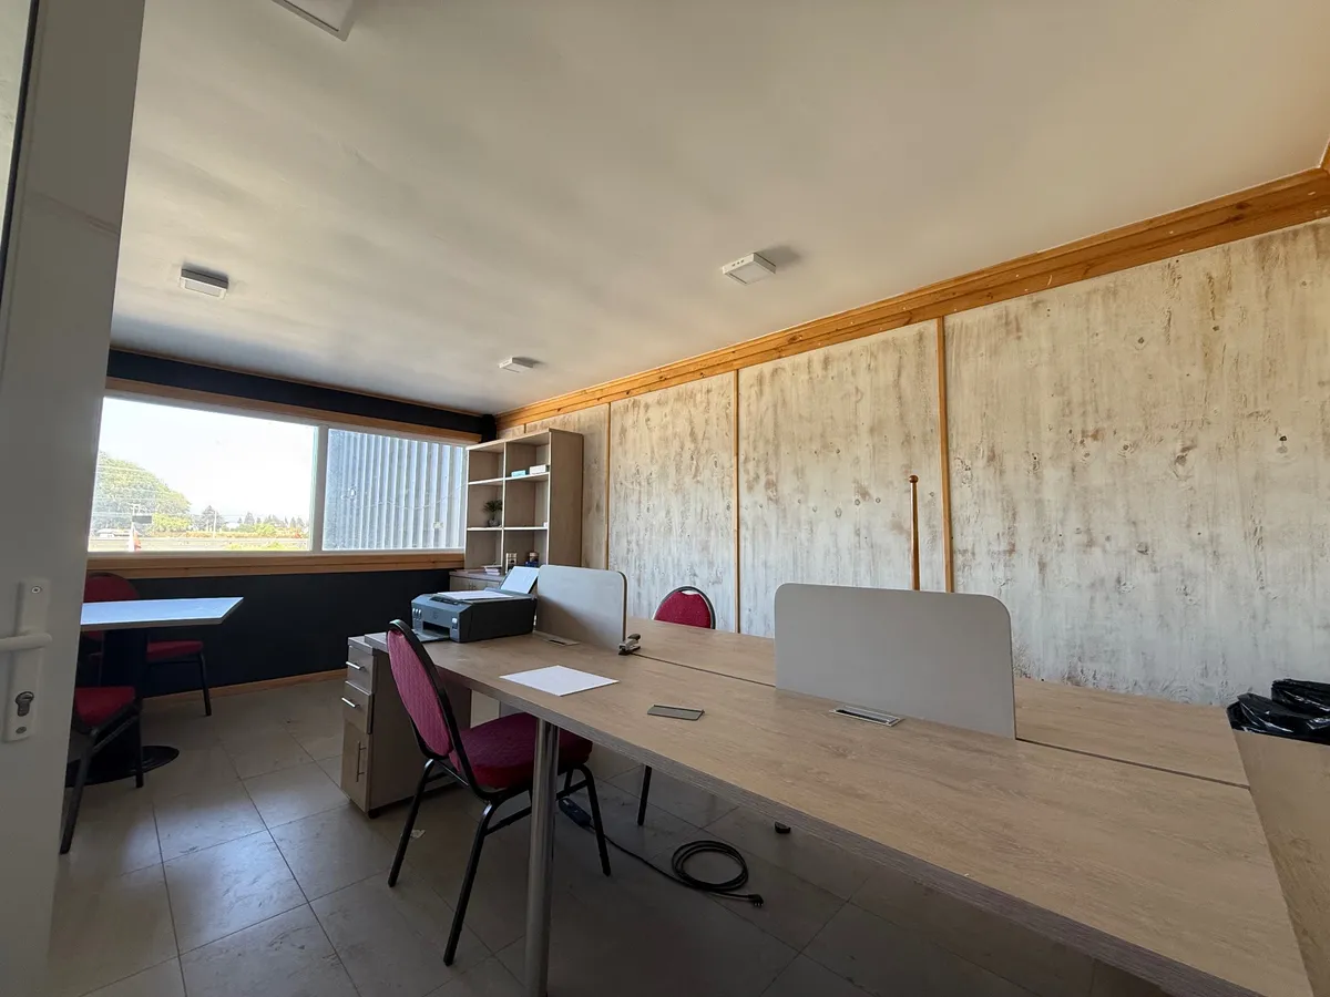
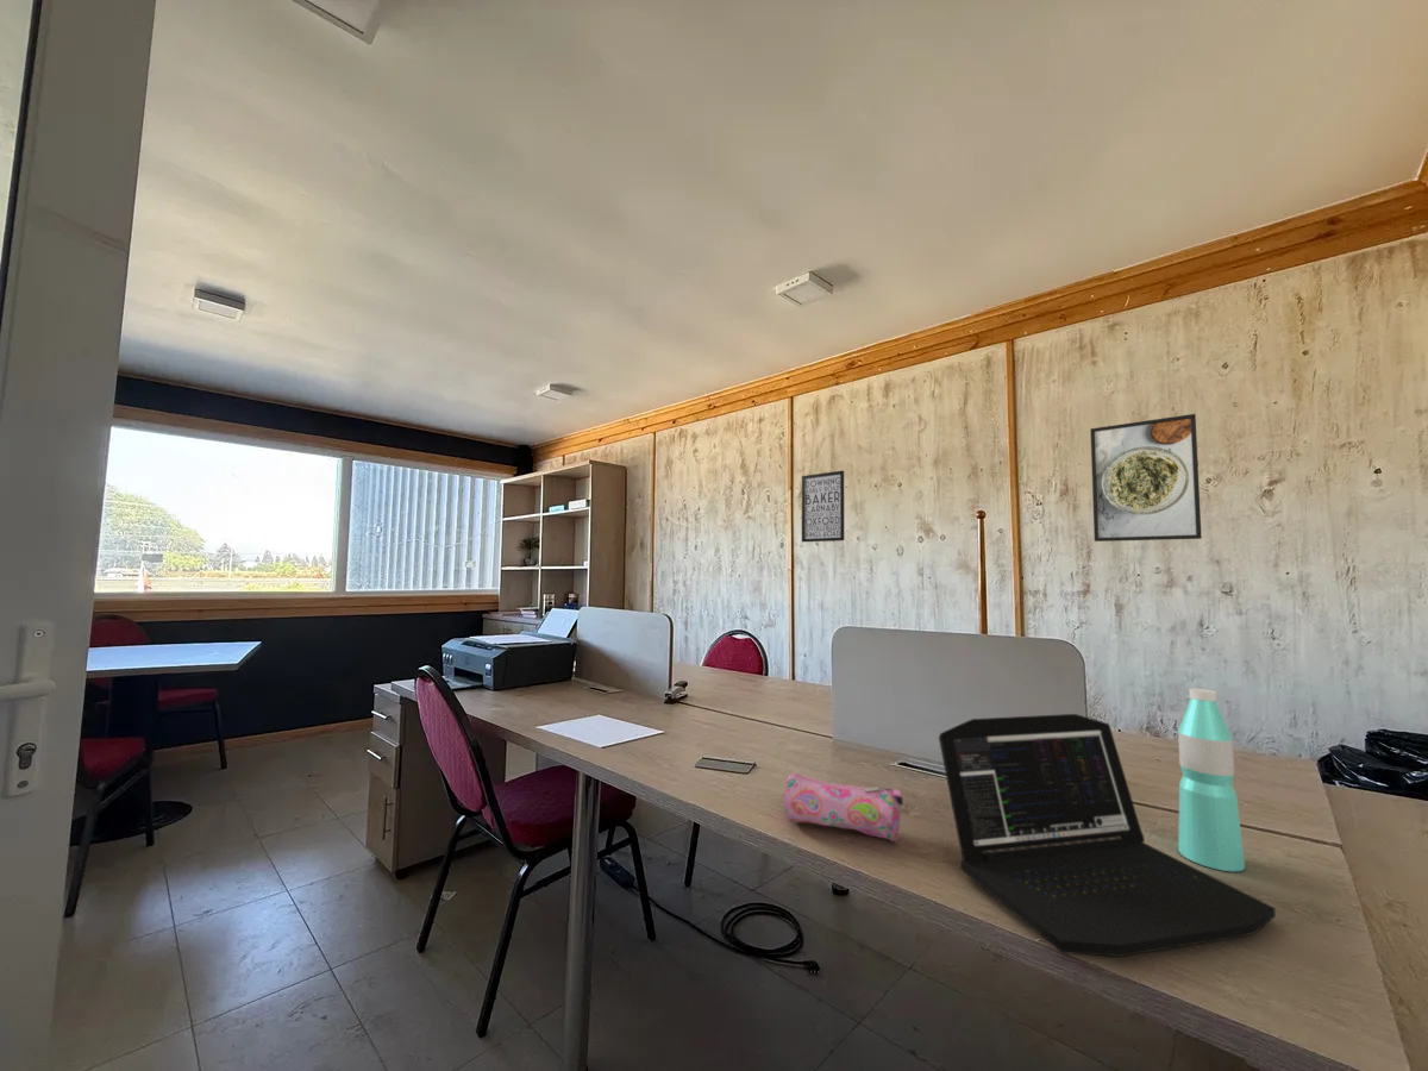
+ water bottle (1205, 772)
+ pencil case (841, 803)
+ laptop (1092, 813)
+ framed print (1142, 480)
+ wall art (822, 507)
